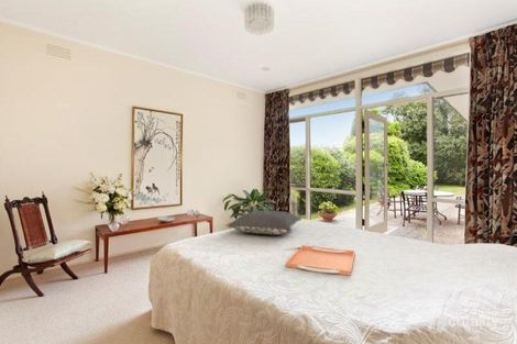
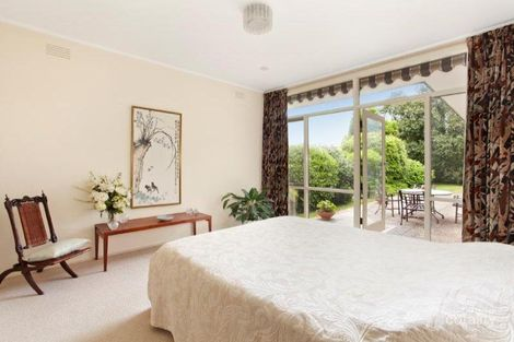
- serving tray (322, 258)
- pillow (266, 221)
